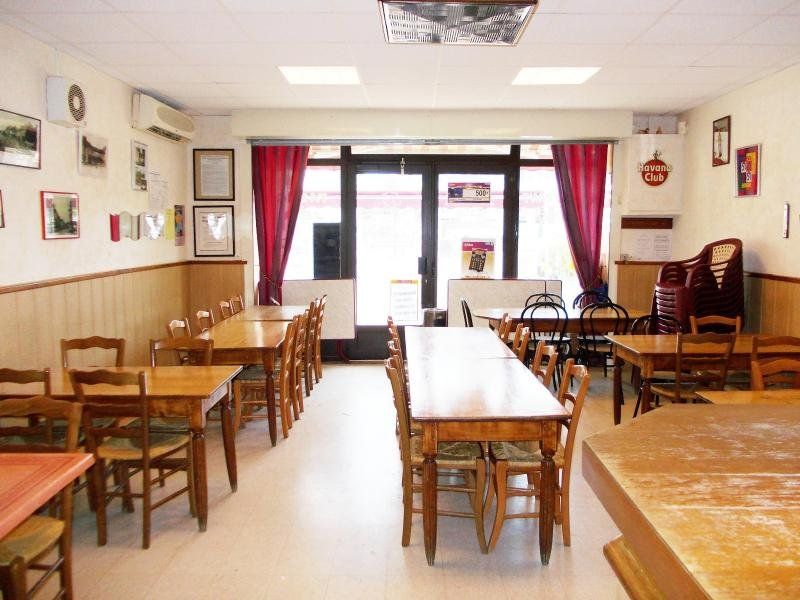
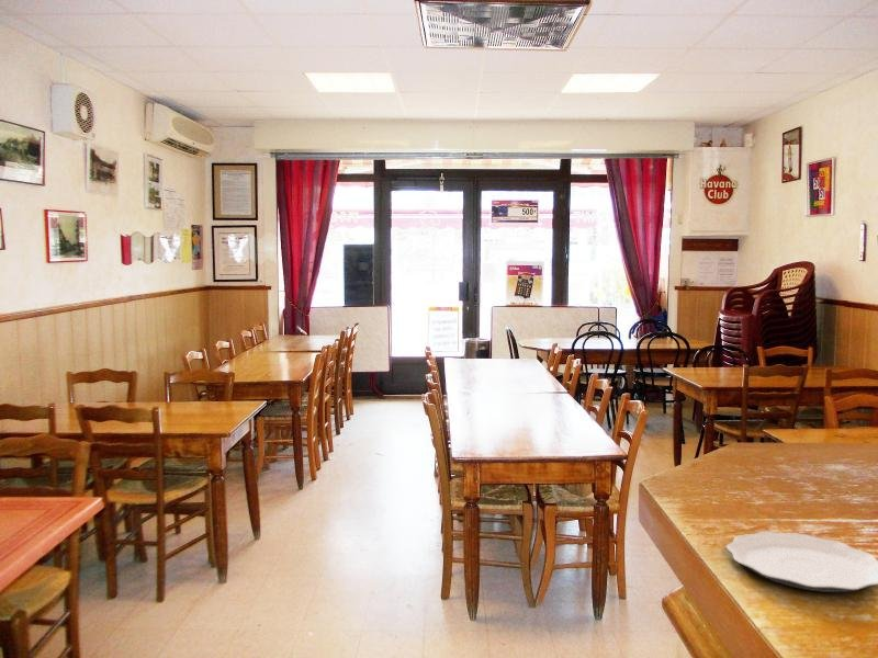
+ plate (803, 561)
